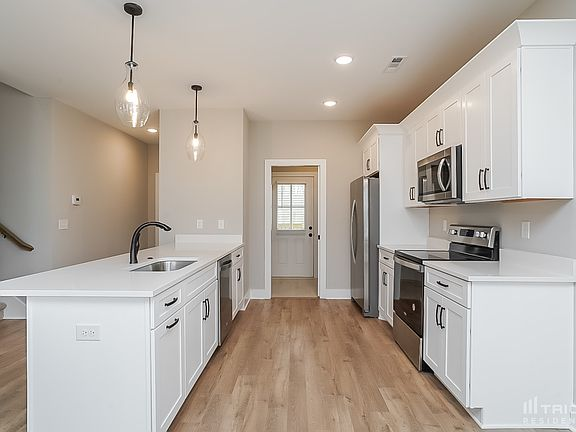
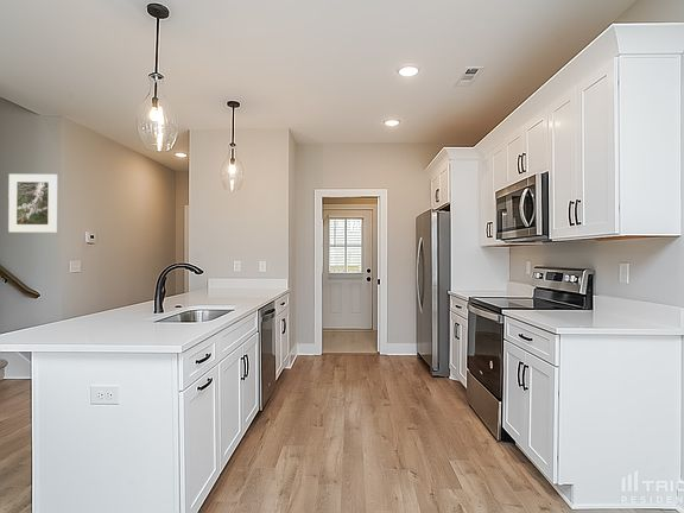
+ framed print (32, 203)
